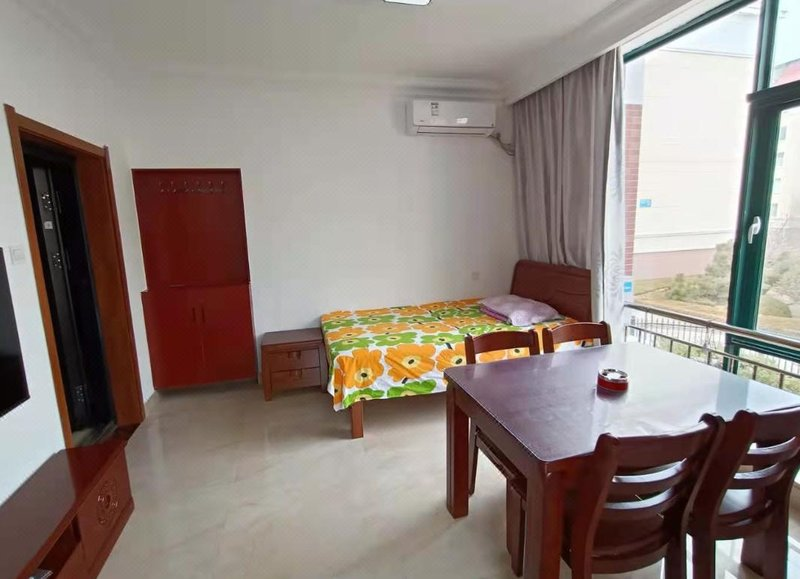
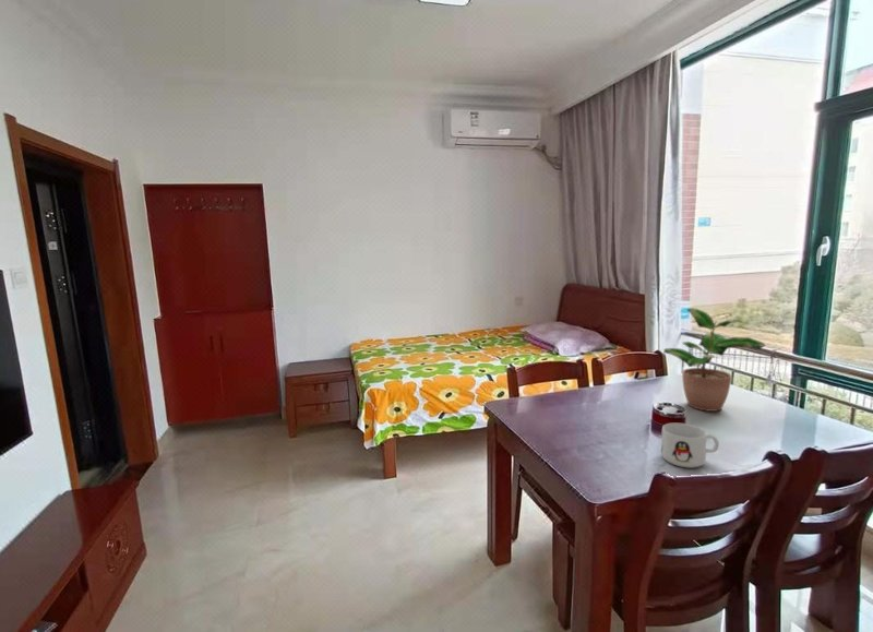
+ potted plant (710, 359)
+ mug (691, 444)
